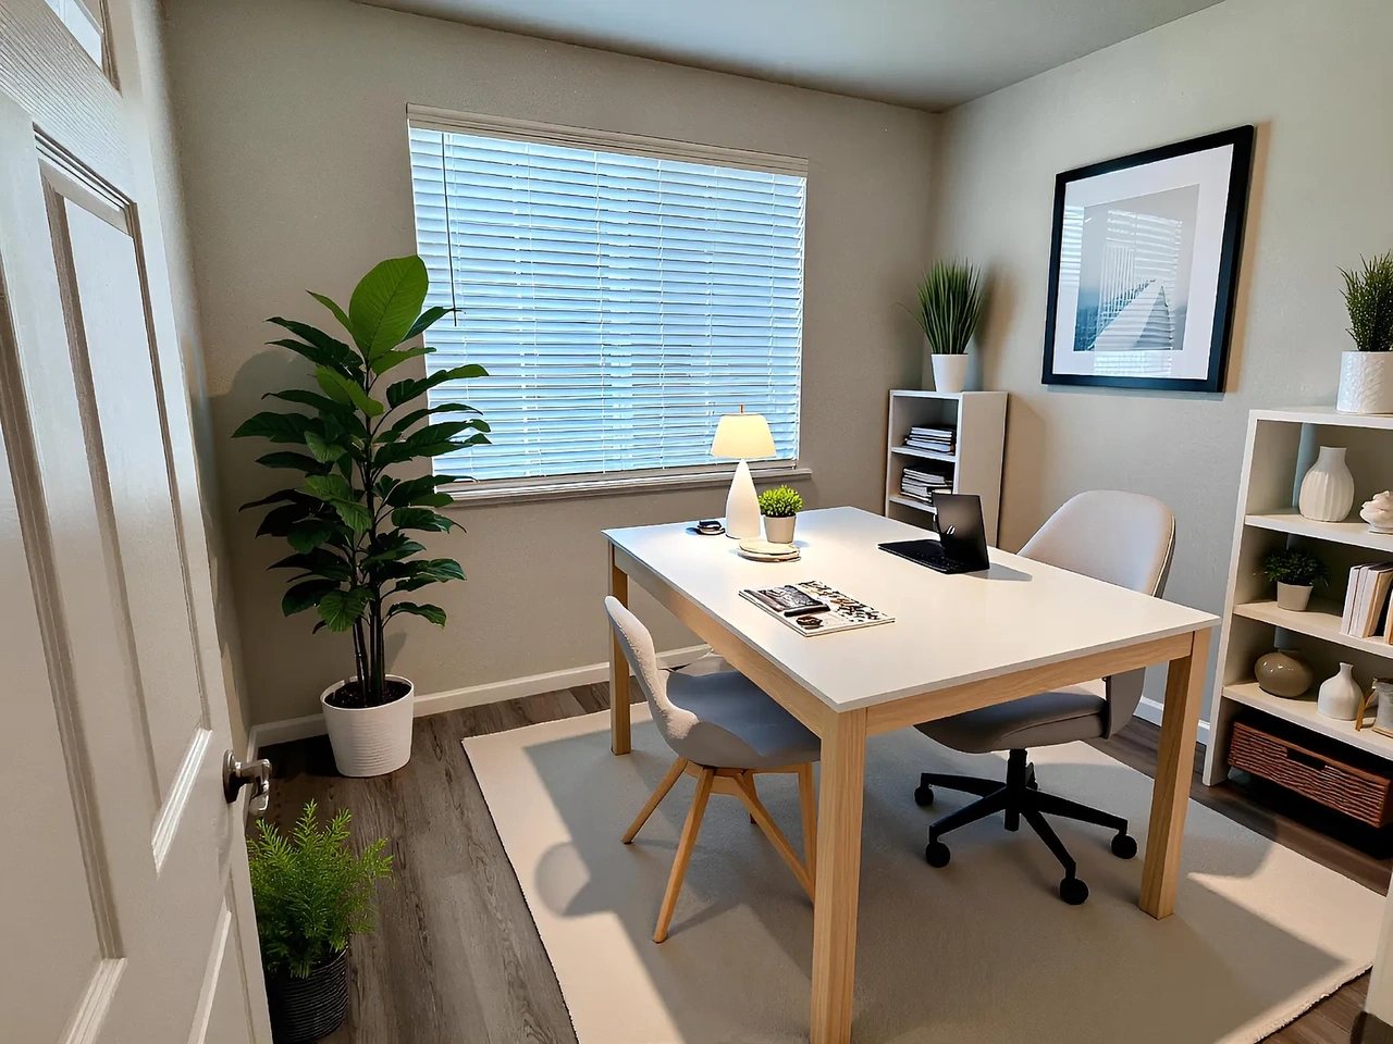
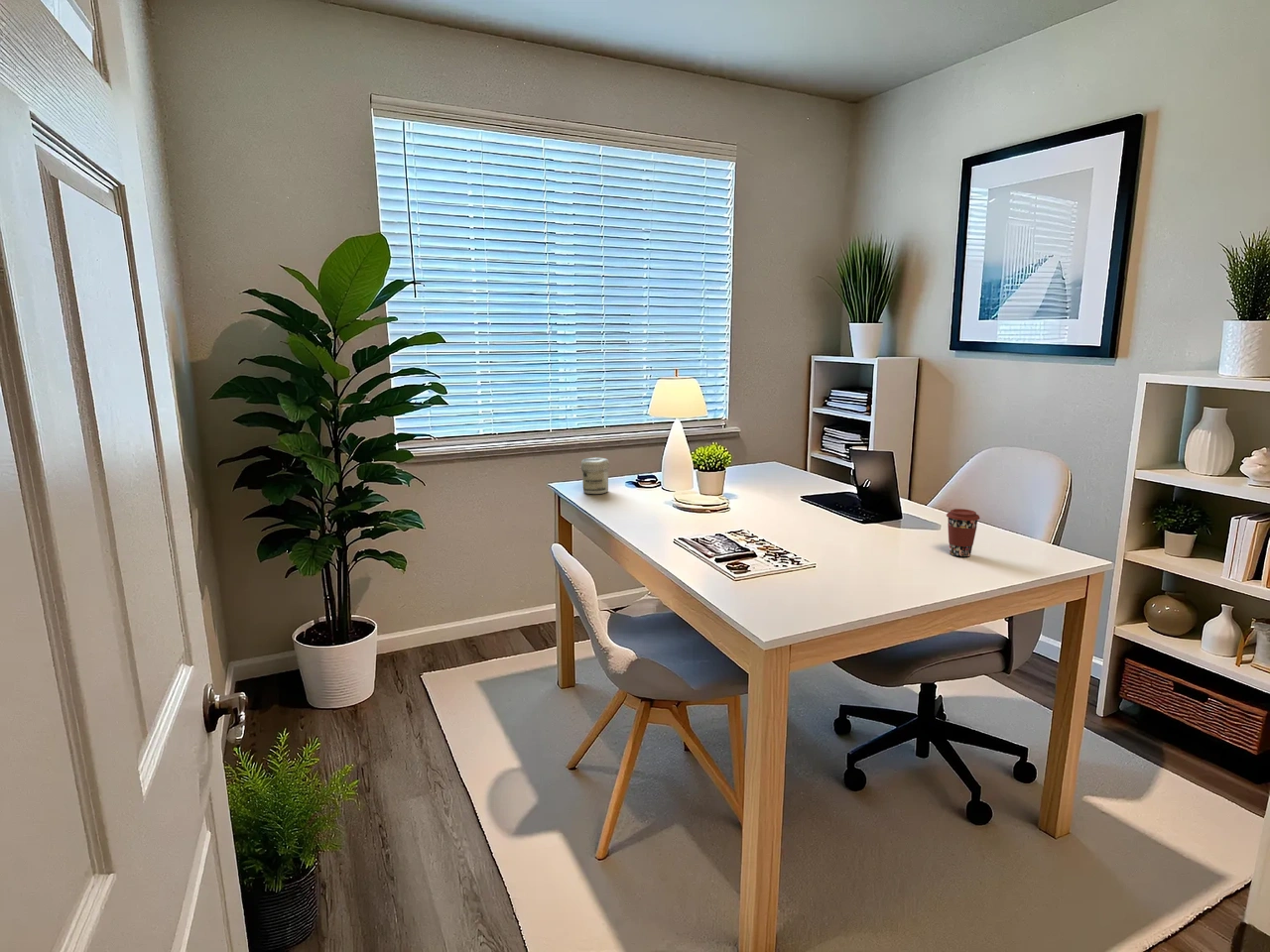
+ coffee cup (961, 533)
+ jar (595, 475)
